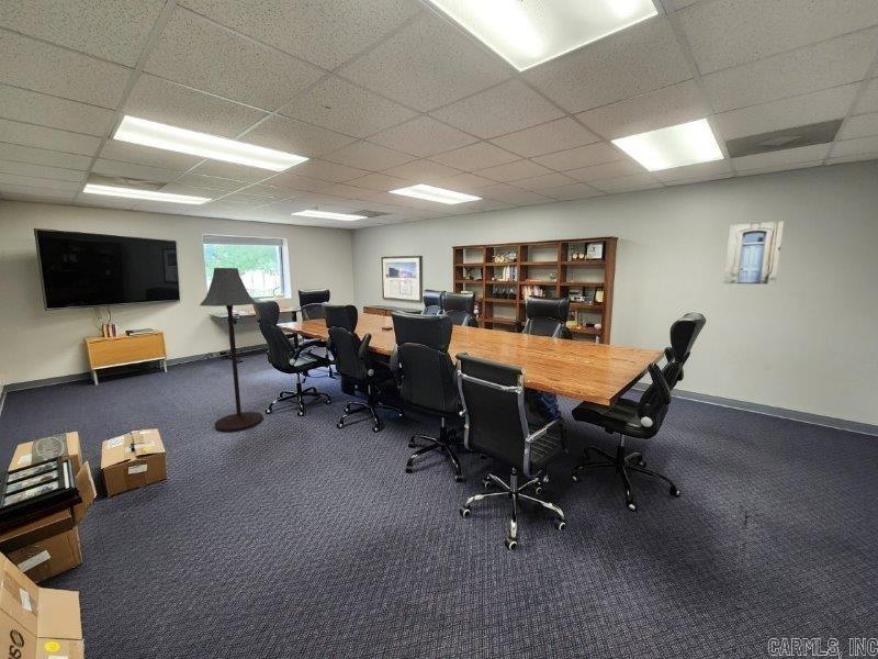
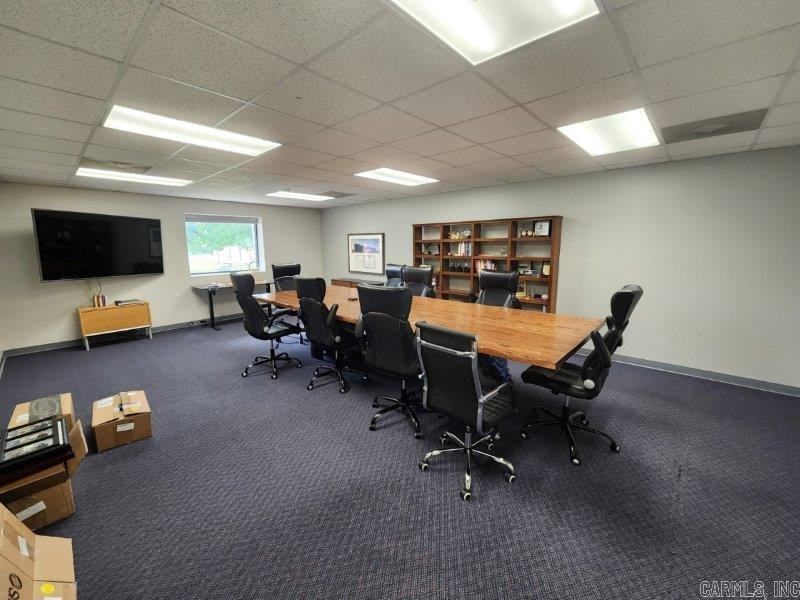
- floor lamp (233, 347)
- wall art (752, 254)
